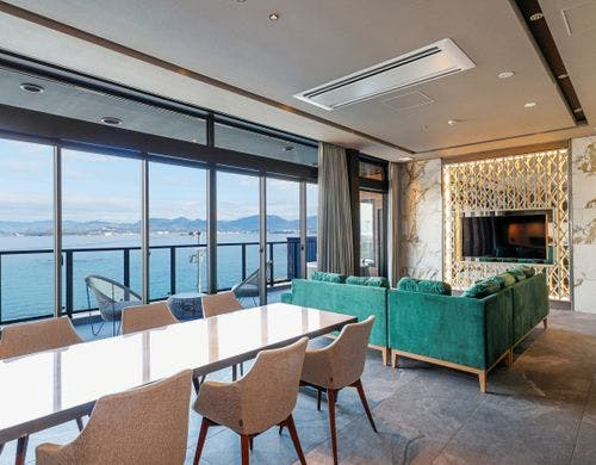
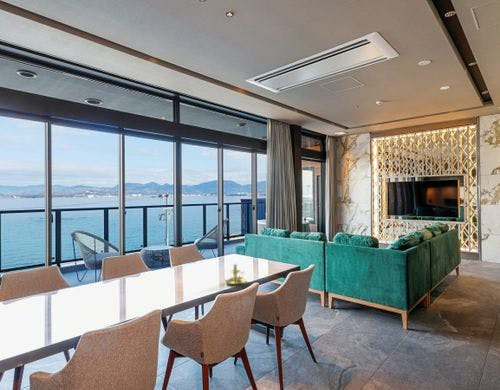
+ candle holder (236, 269)
